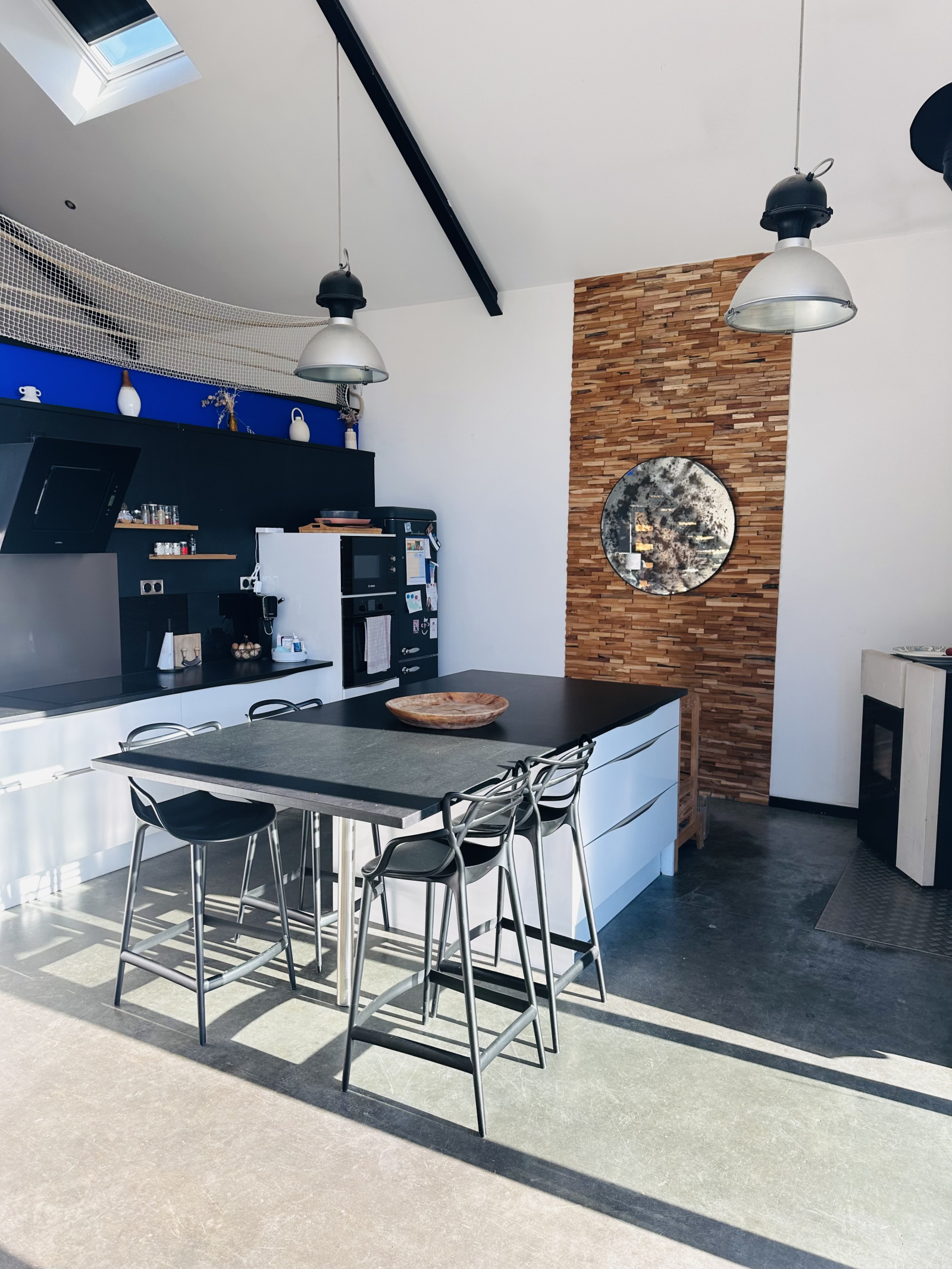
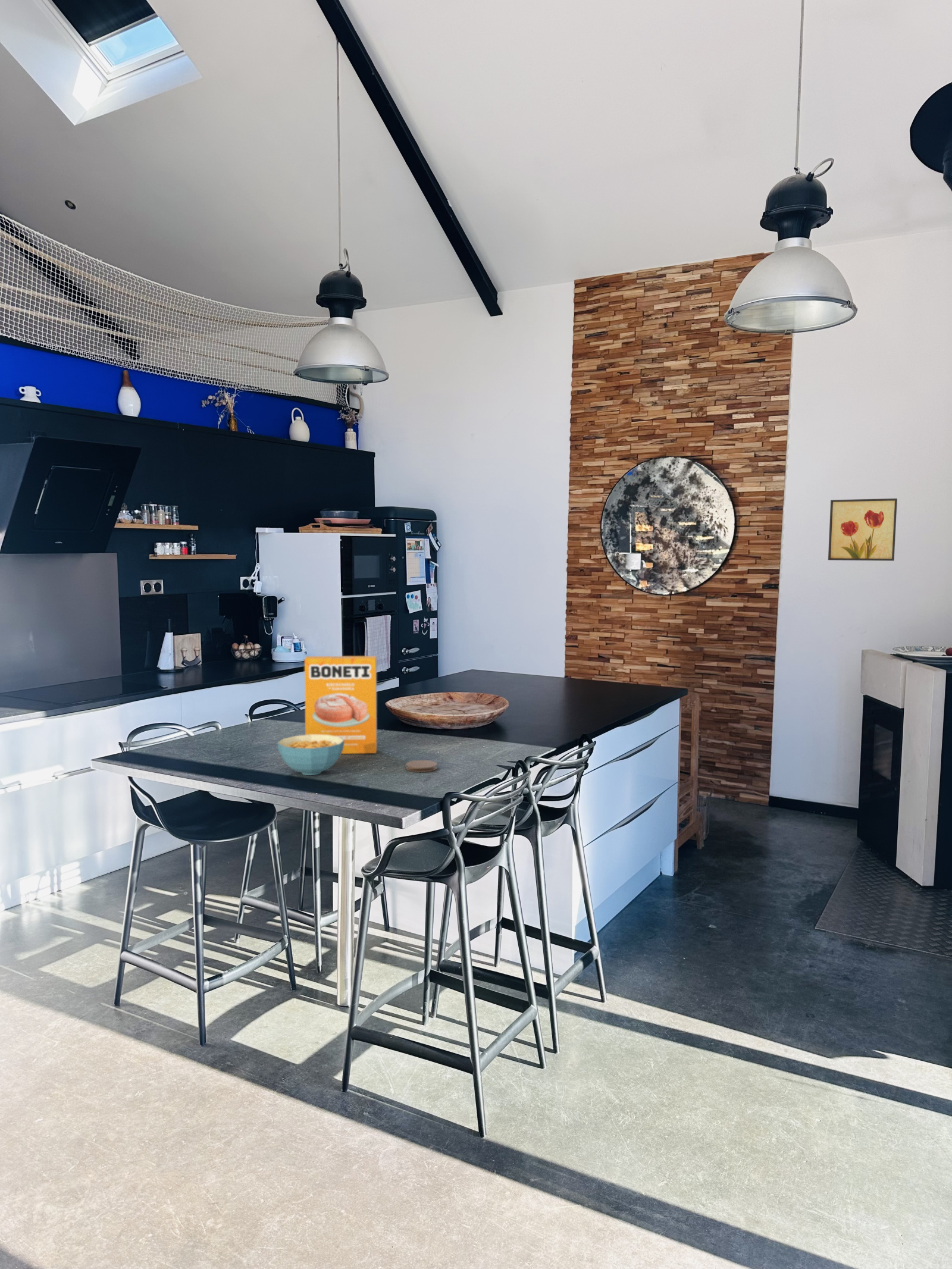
+ cereal box (341, 704)
+ cereal bowl (311, 757)
+ coaster (421, 766)
+ wall art (862, 529)
